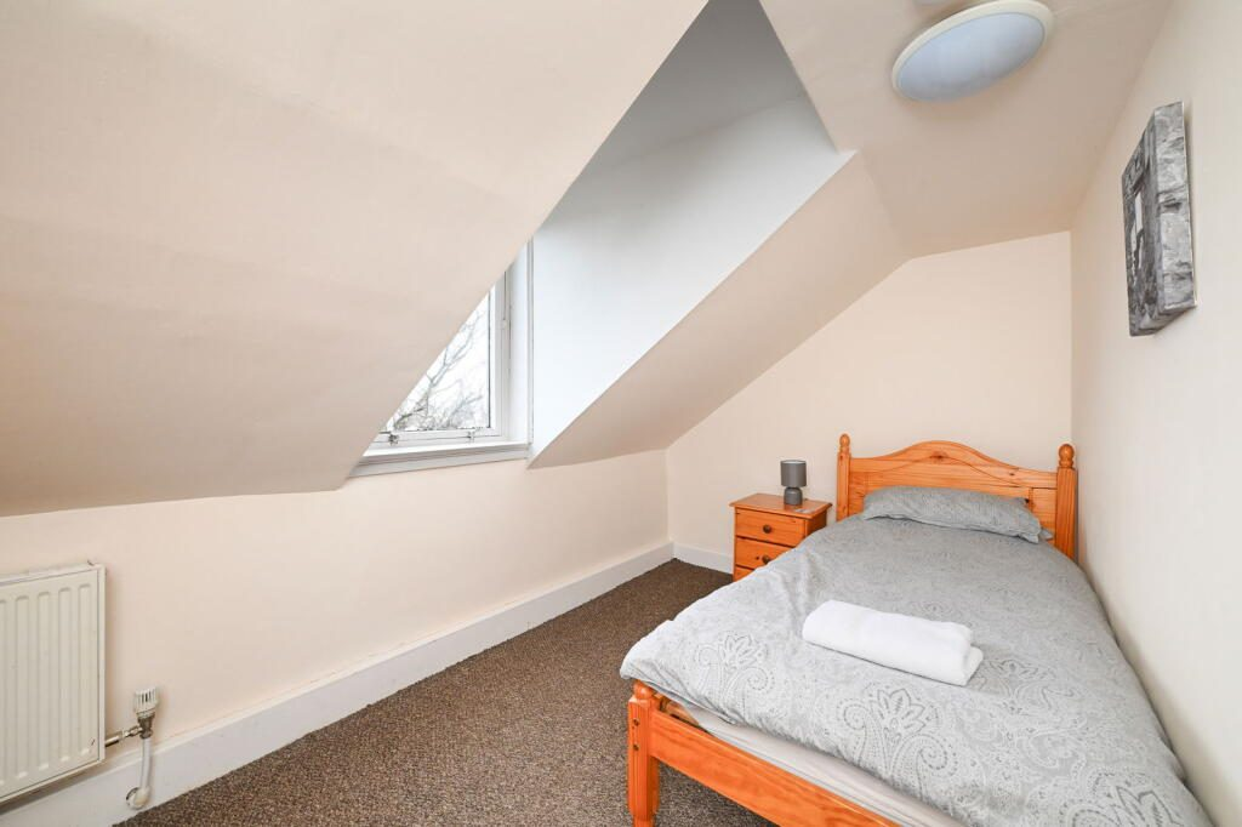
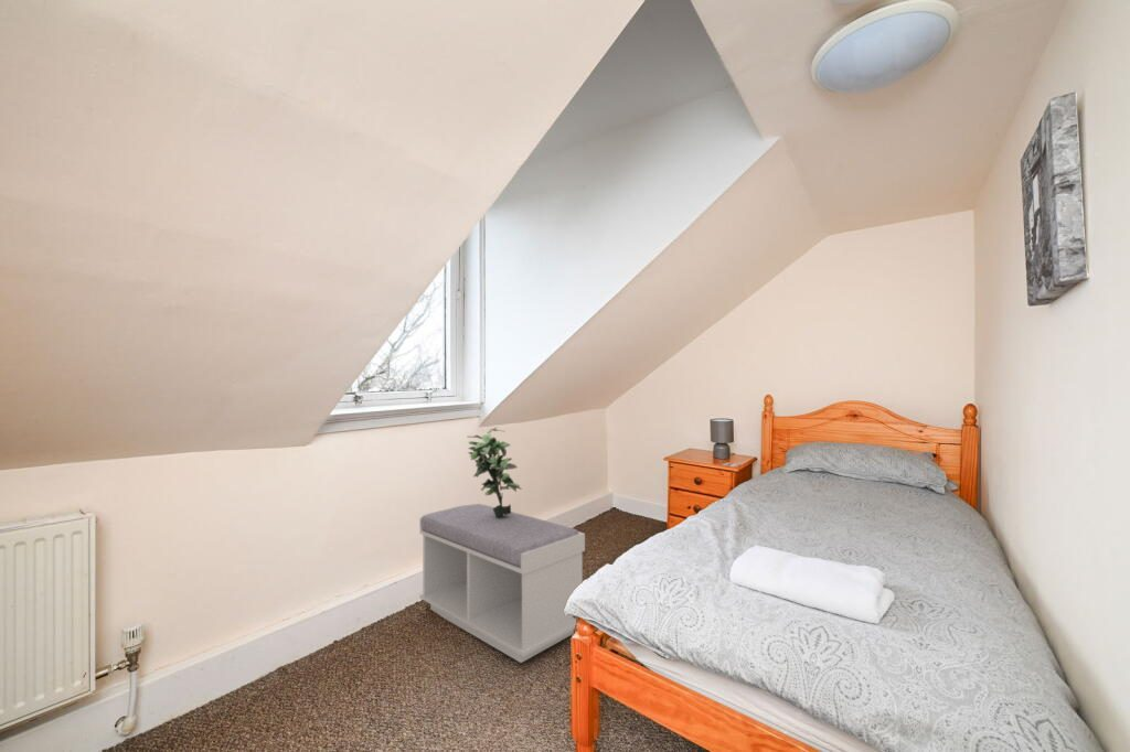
+ bench (497, 570)
+ potted plant (492, 471)
